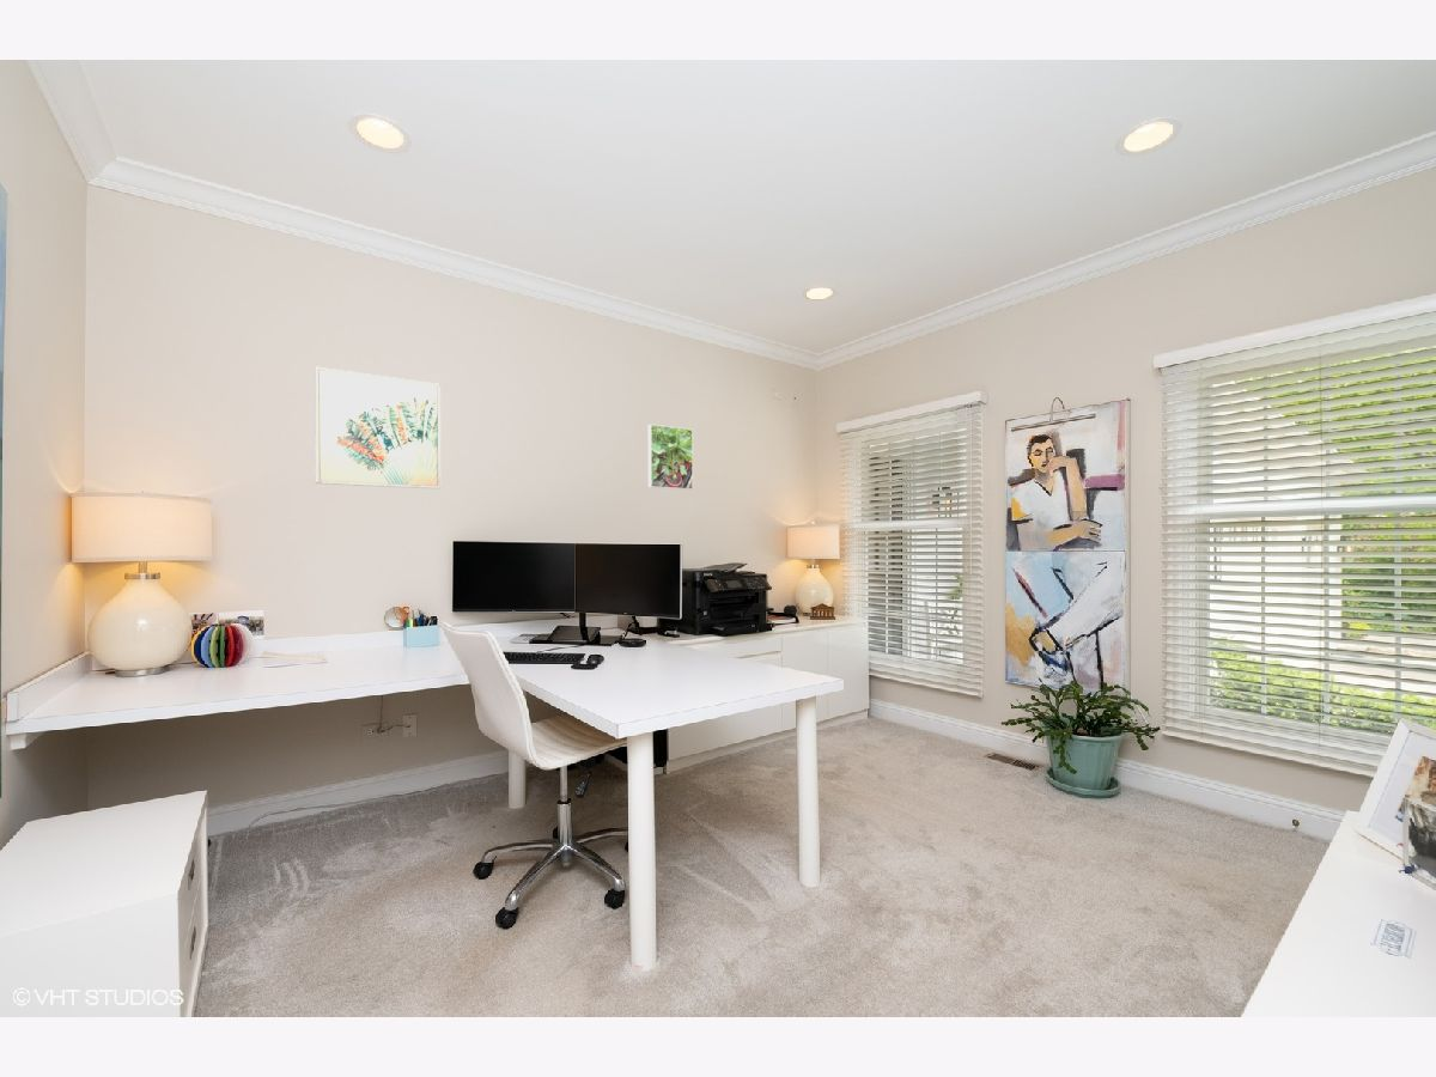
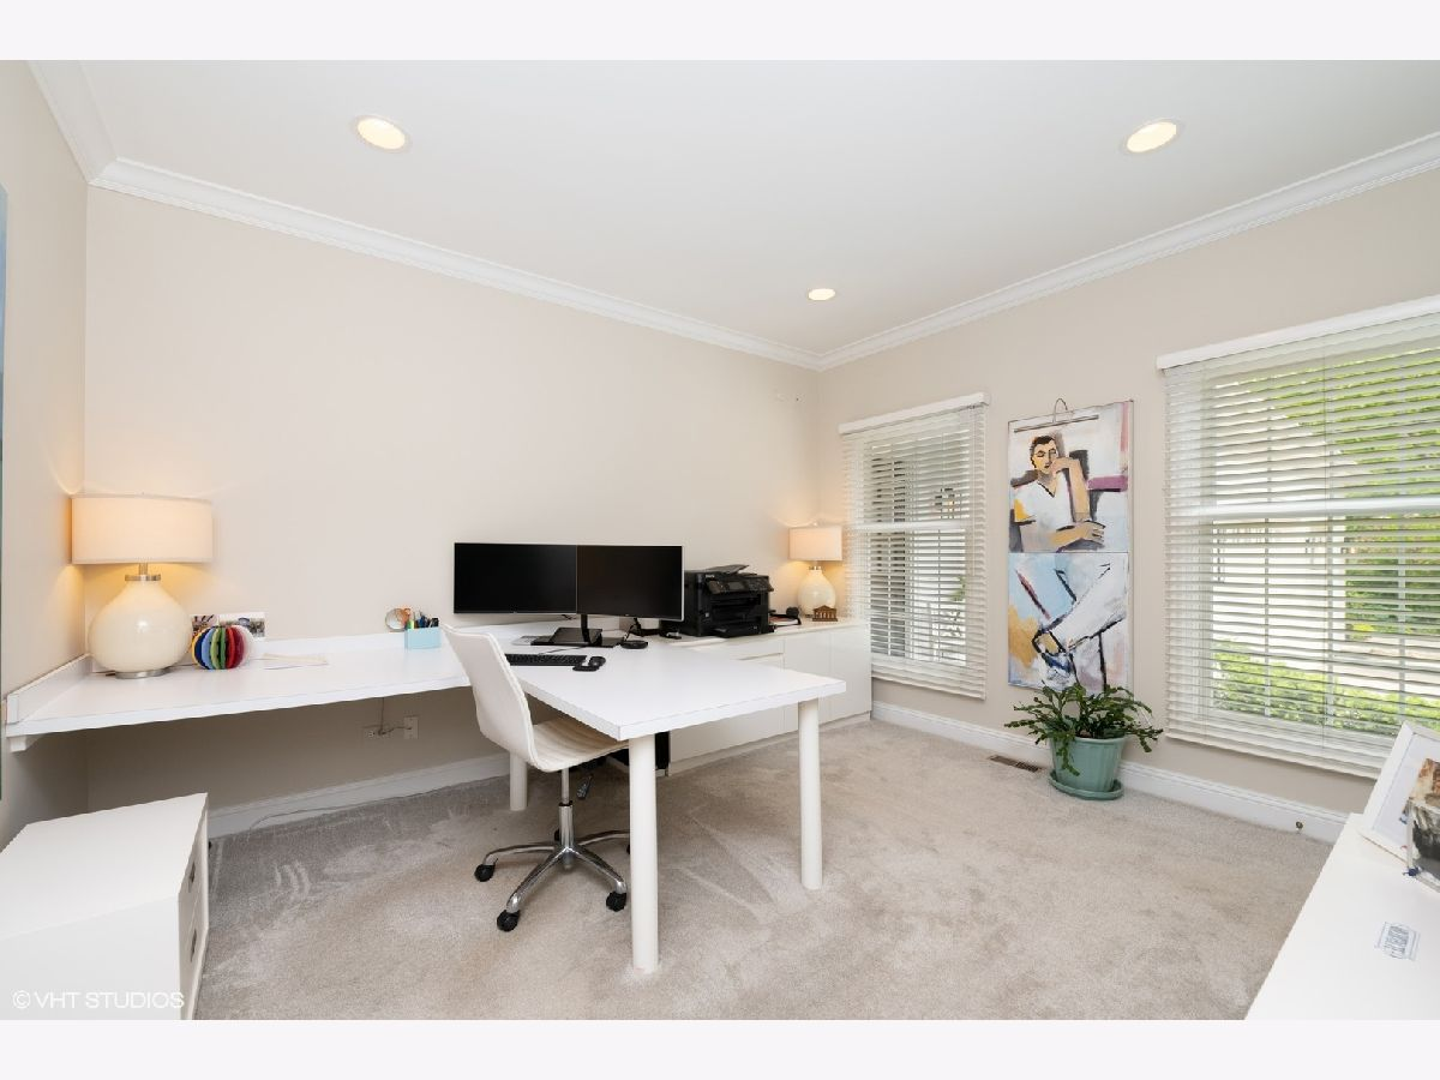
- wall art (381, 431)
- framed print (670, 457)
